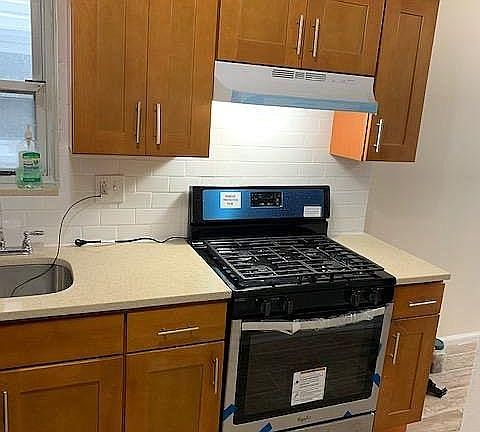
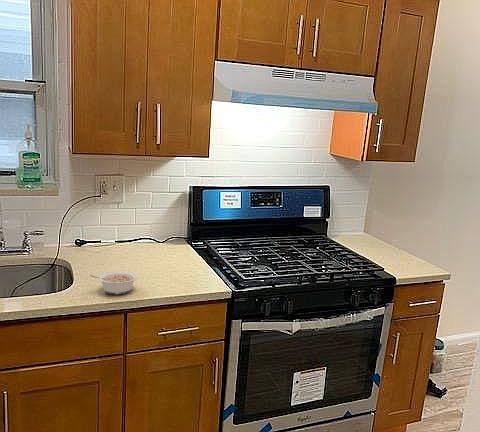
+ legume (116, 282)
